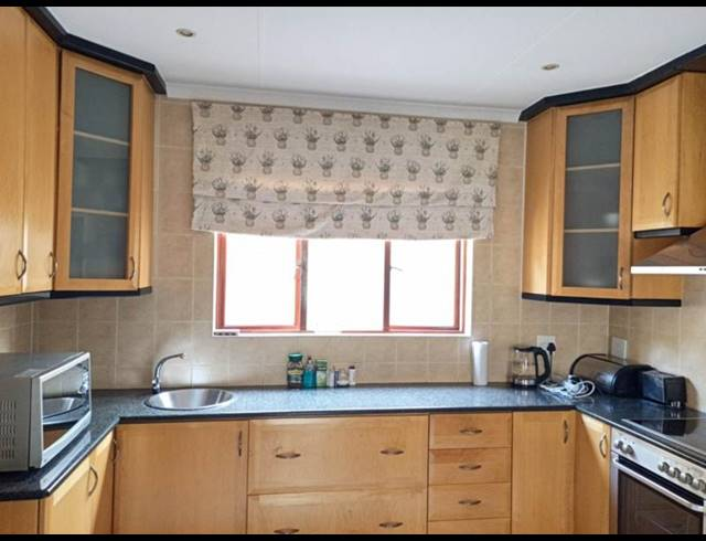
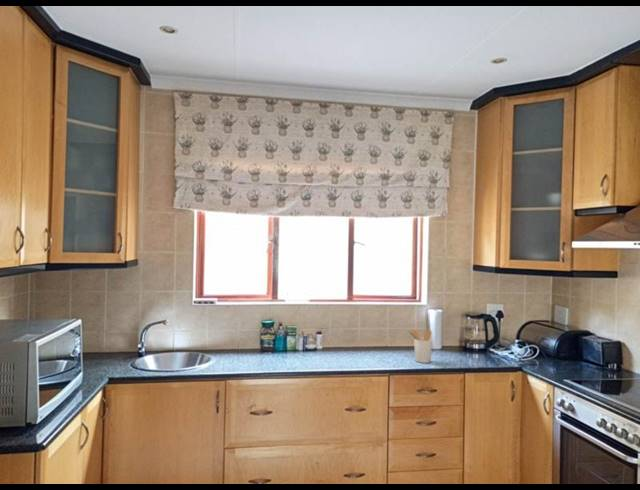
+ utensil holder (418, 344)
